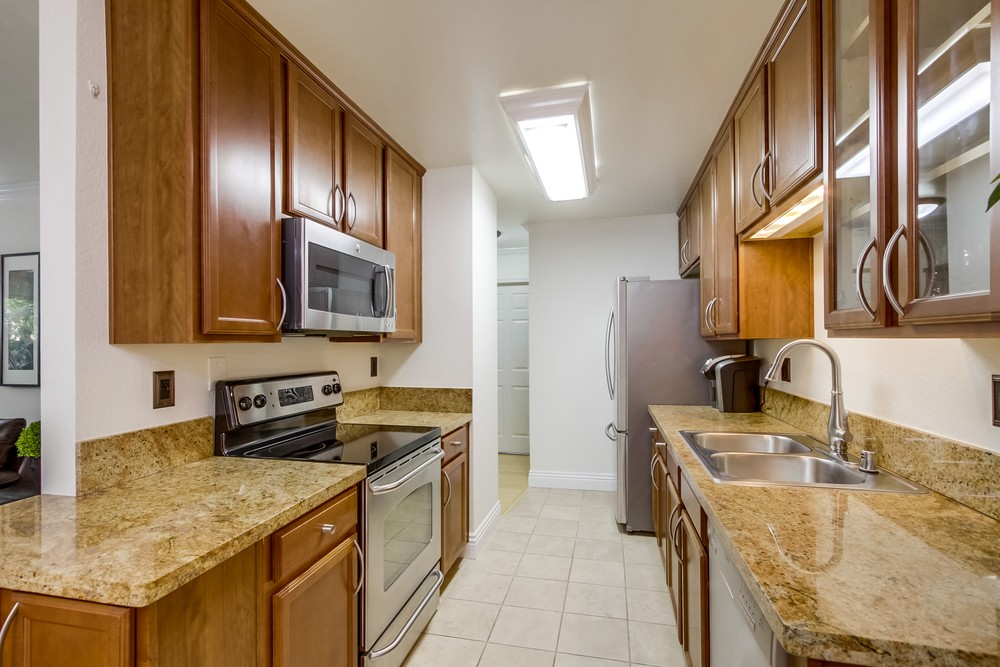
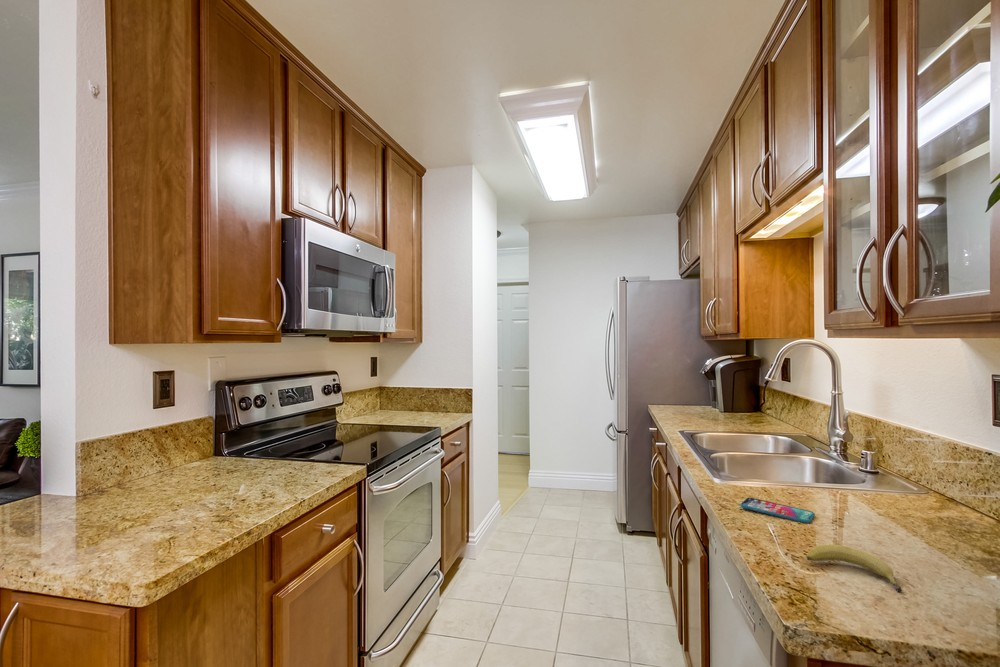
+ fruit (854, 562)
+ smartphone (776, 509)
